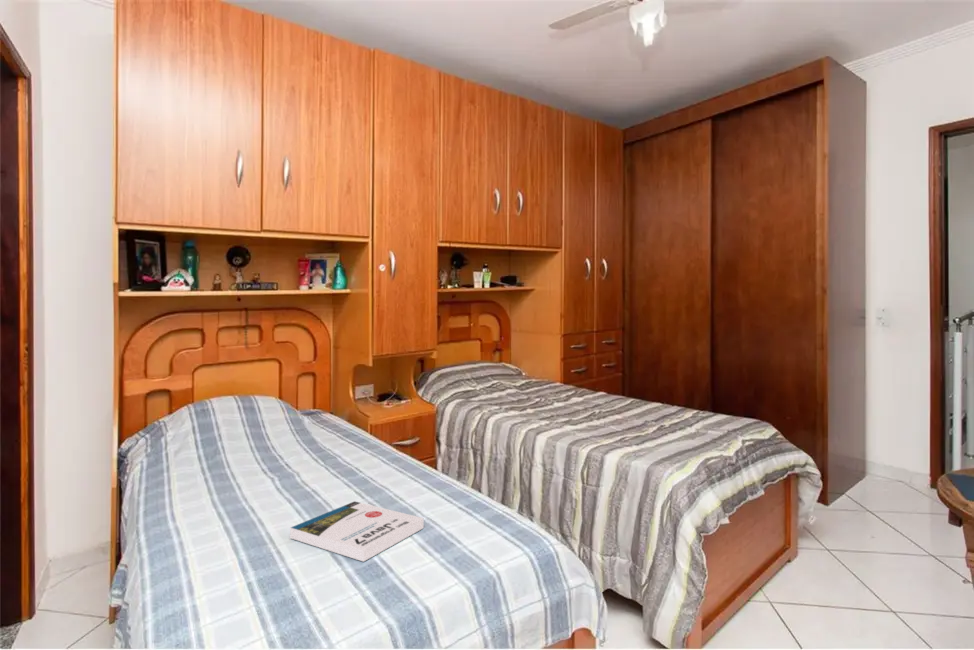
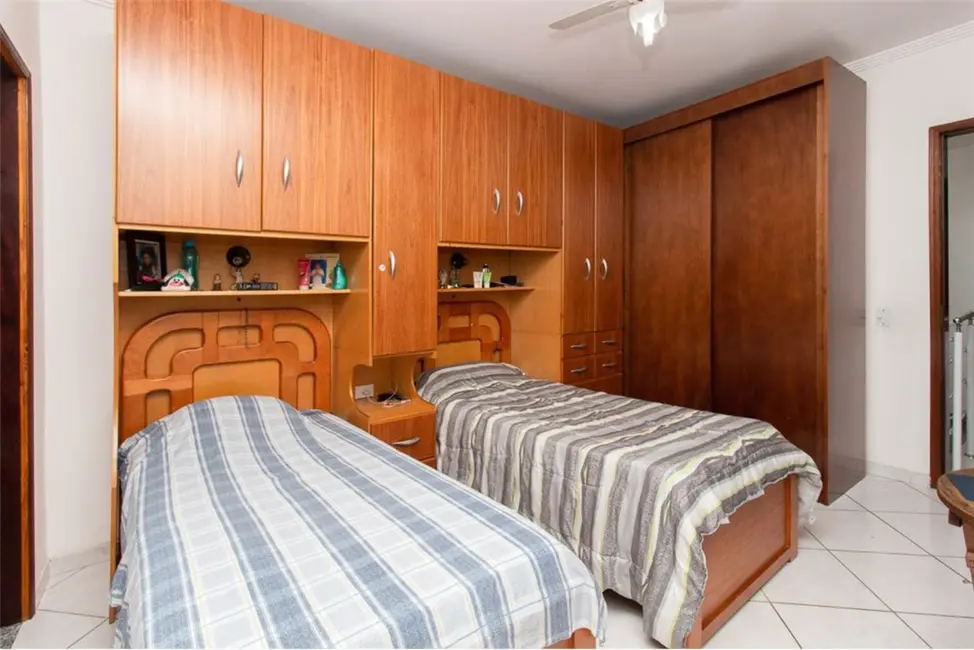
- book (358, 527)
